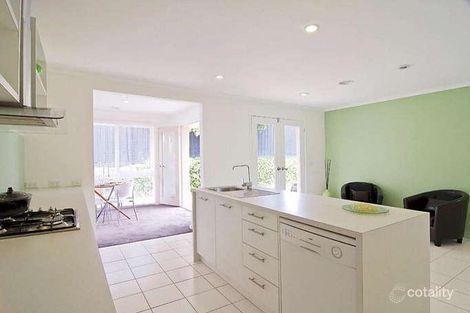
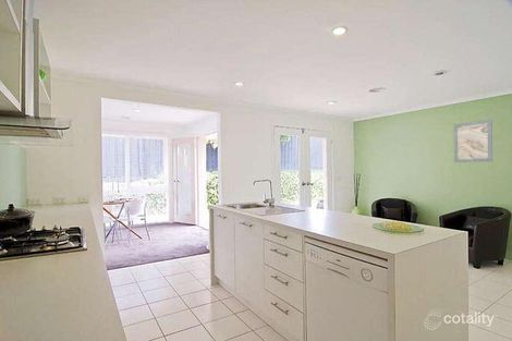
+ wall art (472, 142)
